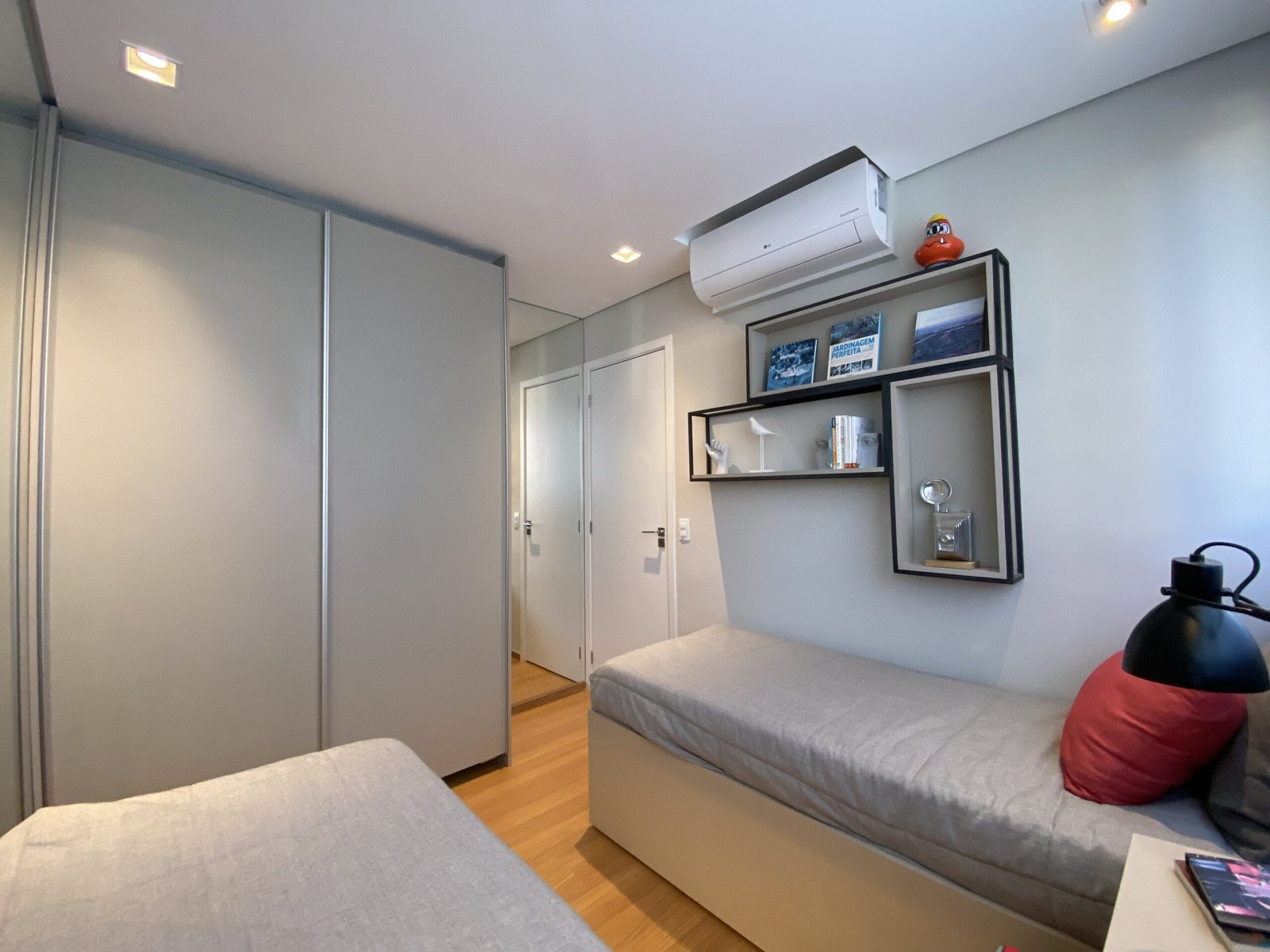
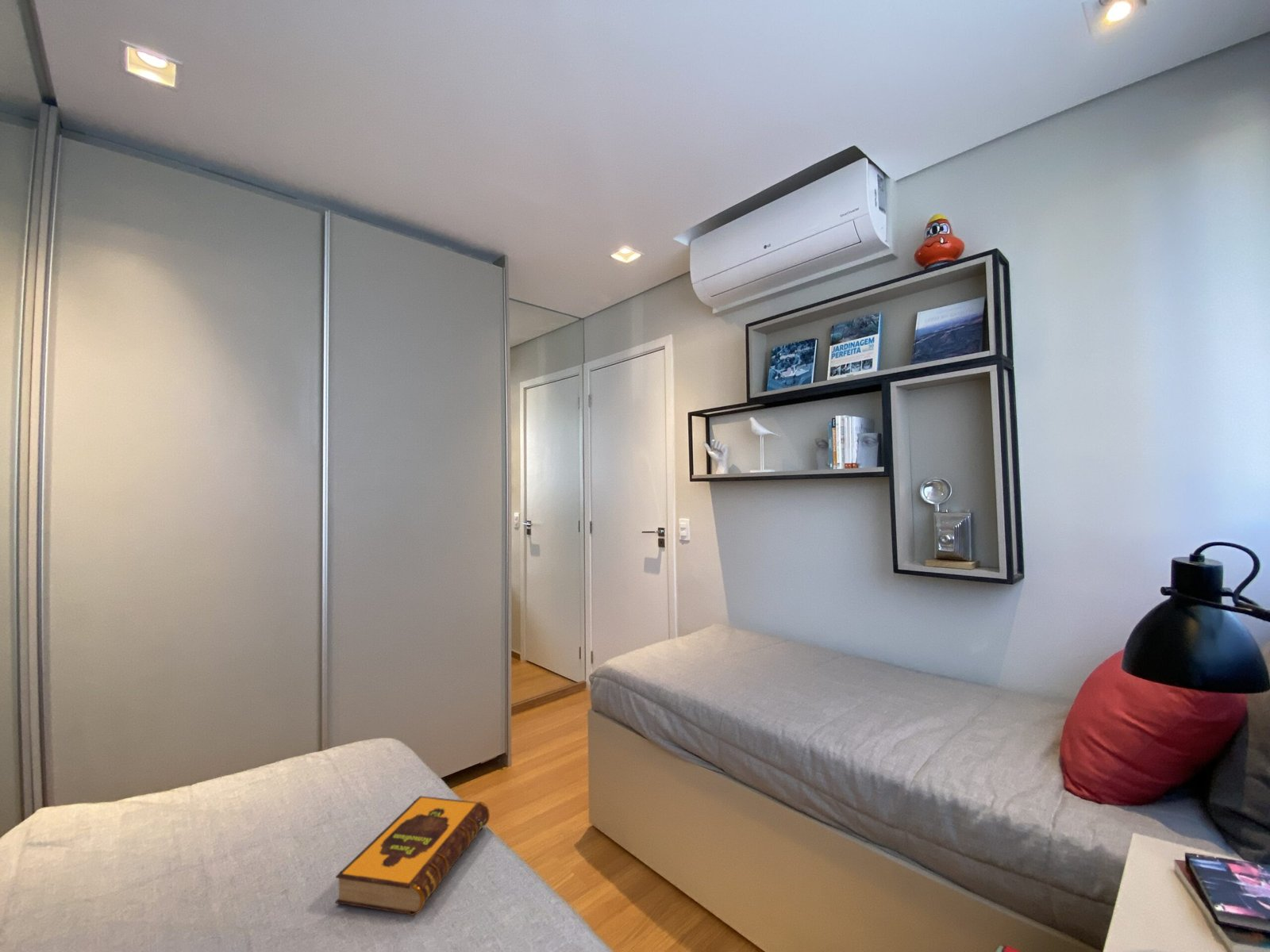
+ hardback book (421, 848)
